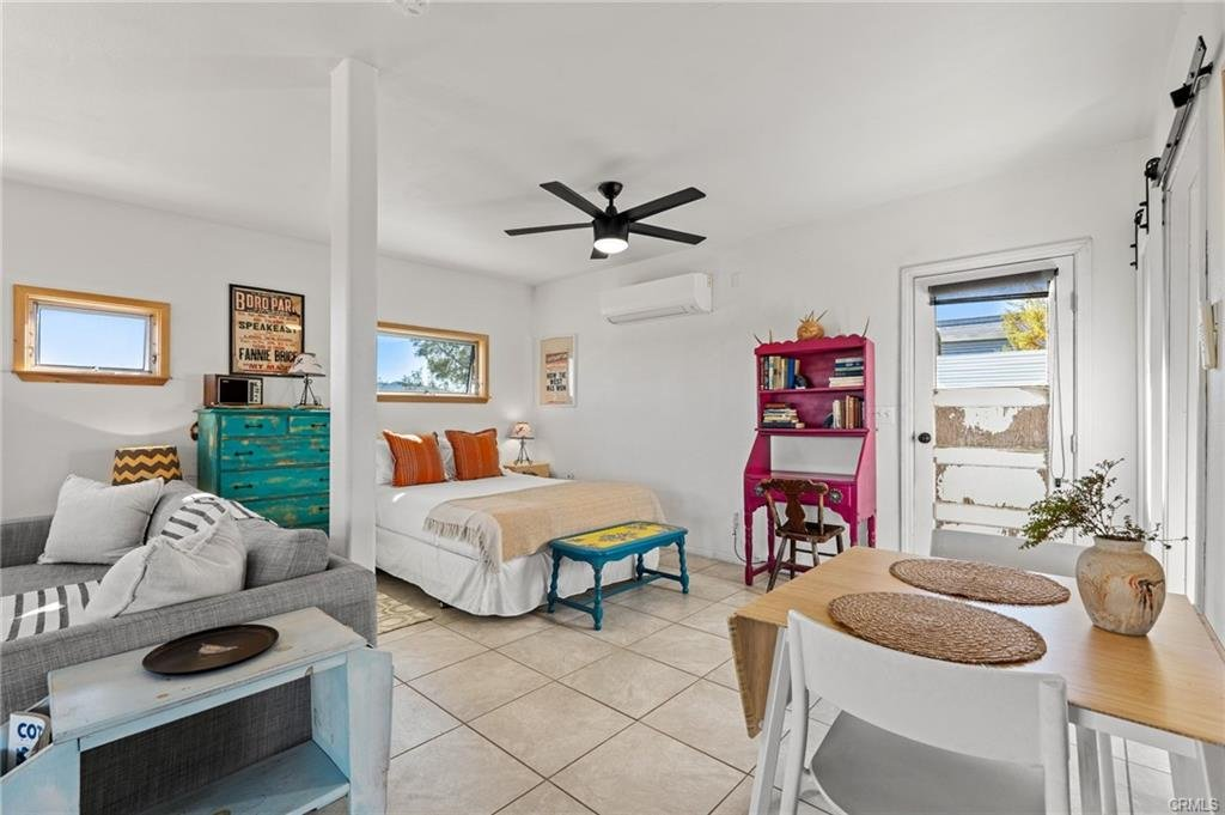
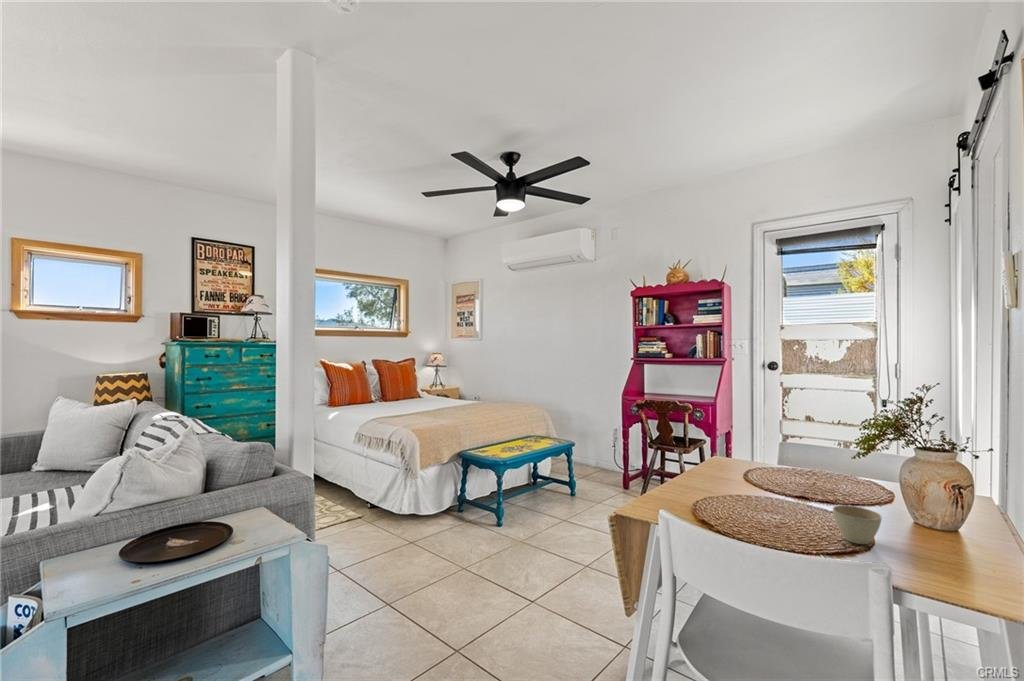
+ flower pot (856, 526)
